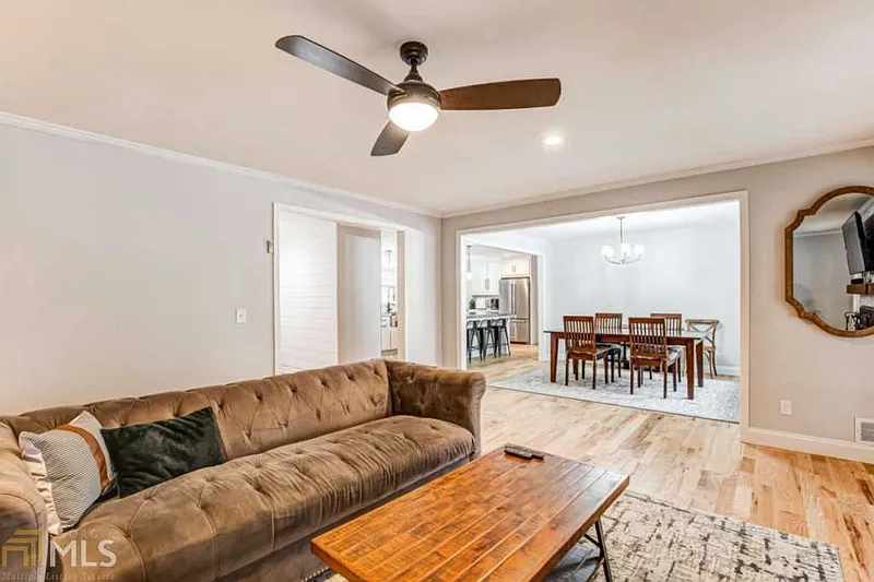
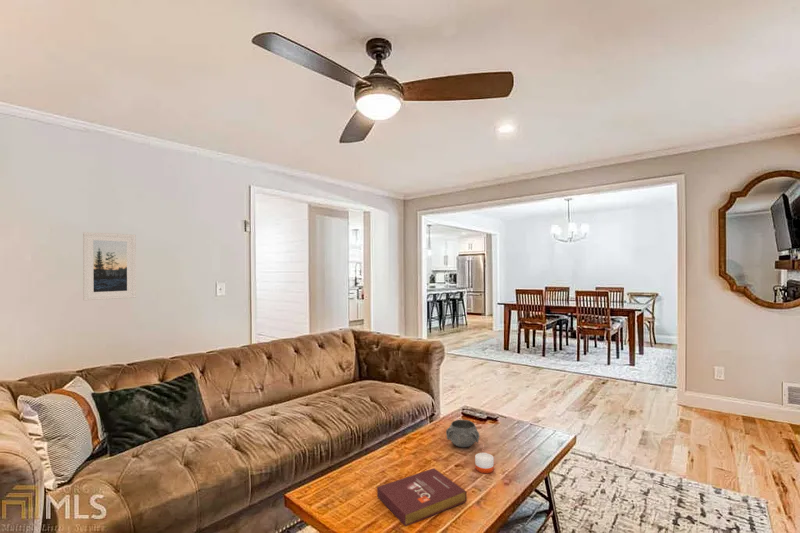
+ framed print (110, 266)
+ book (421, 494)
+ decorative bowl (462, 435)
+ candle (484, 456)
